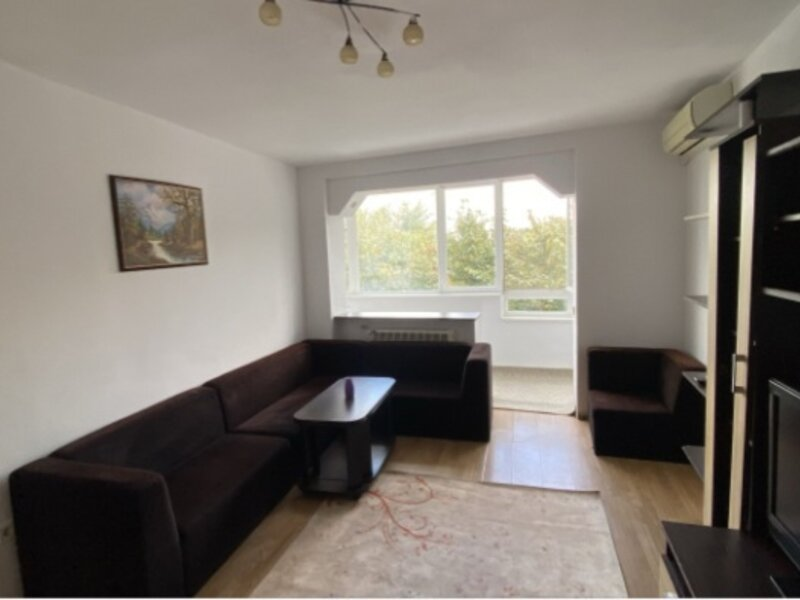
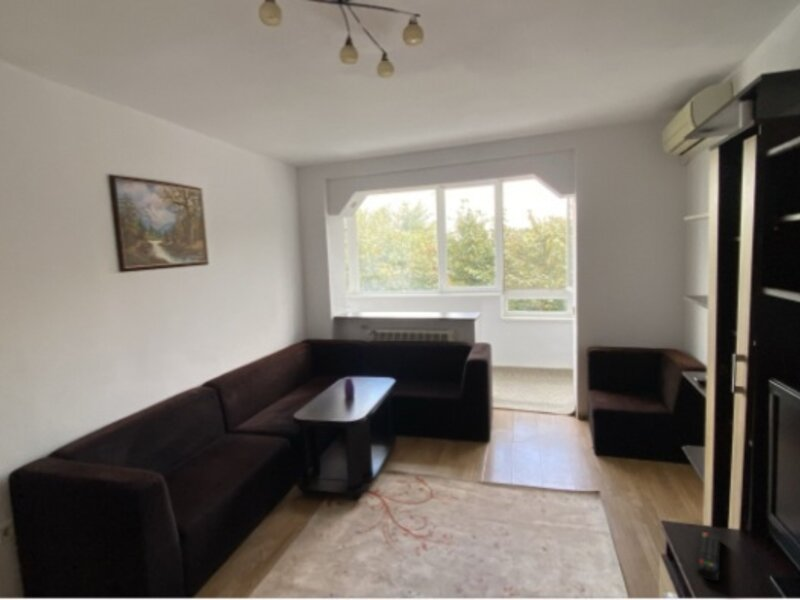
+ remote control (709, 554)
